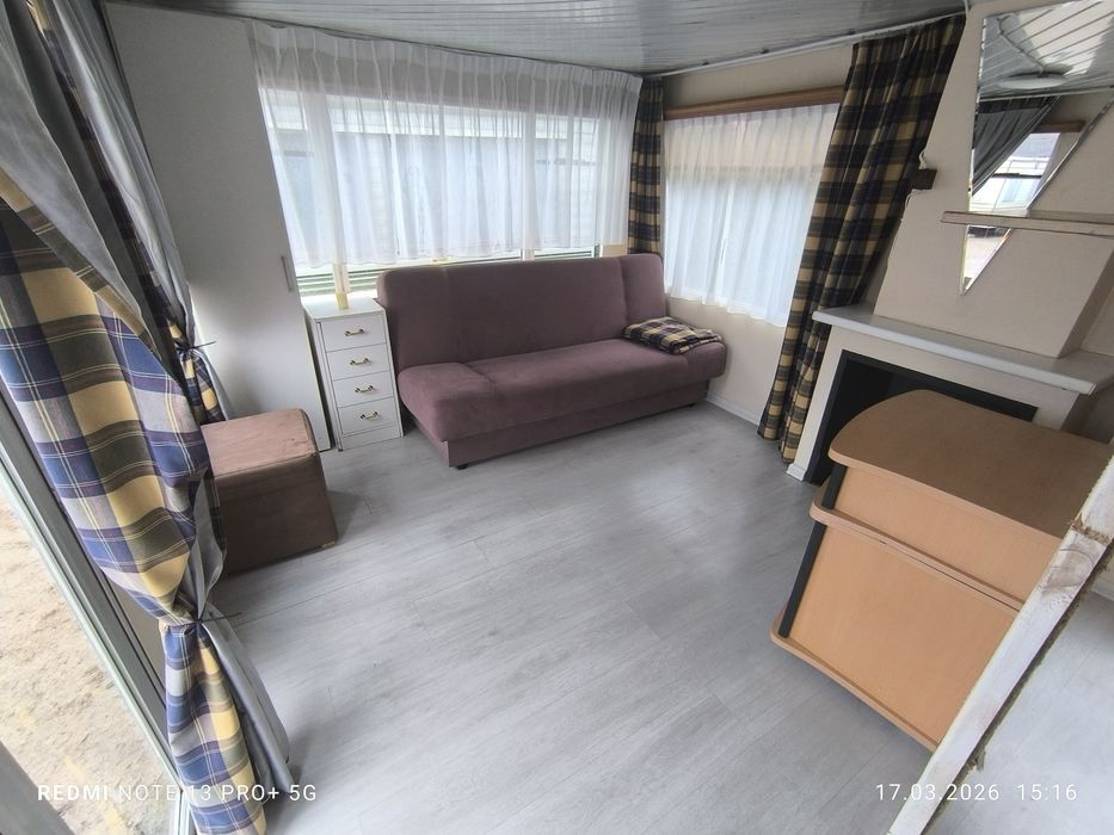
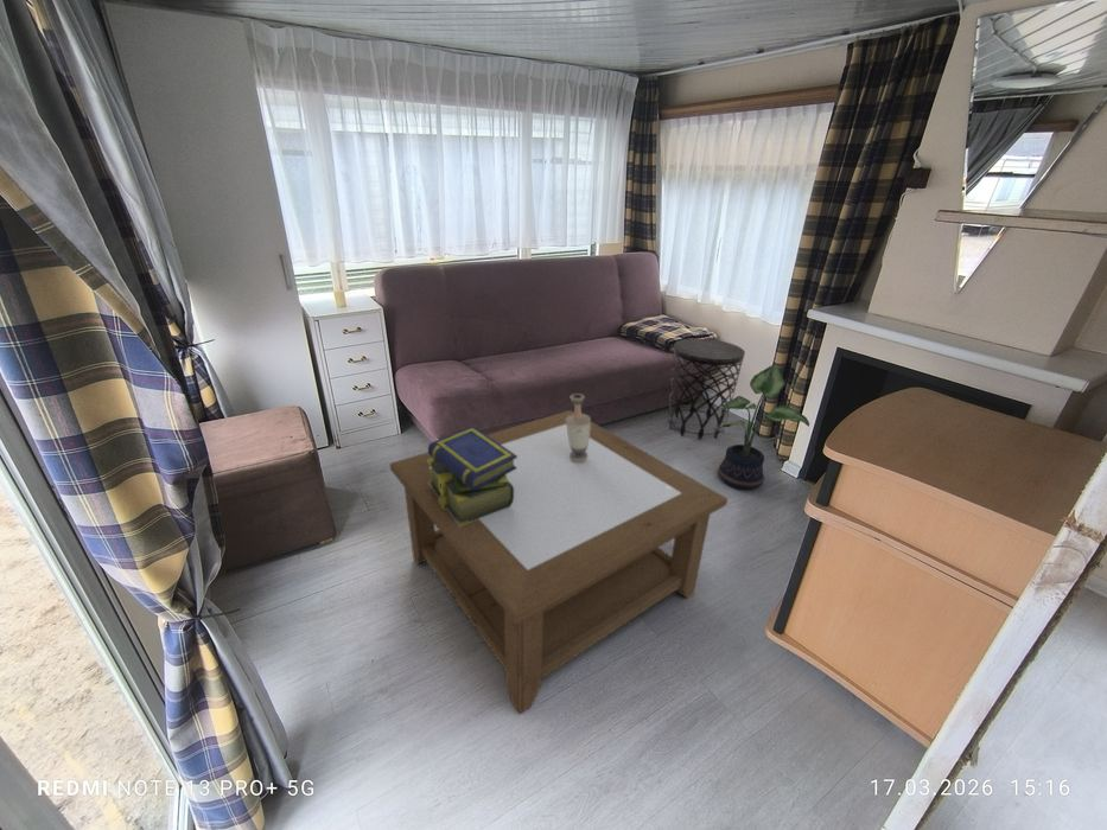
+ stack of books (472, 471)
+ coffee table (549, 530)
+ side table (702, 389)
+ vase (578, 428)
+ potted plant (756, 430)
